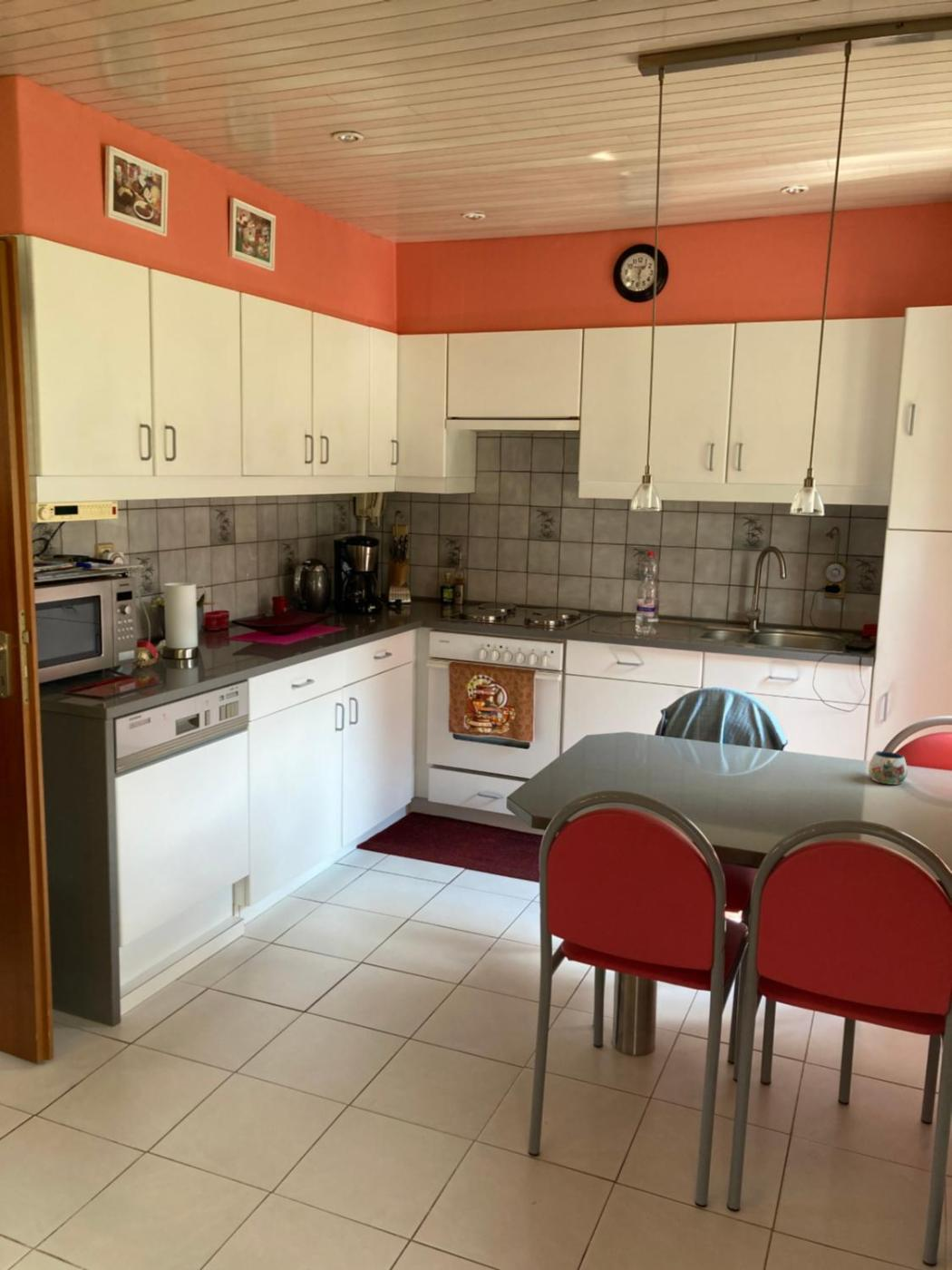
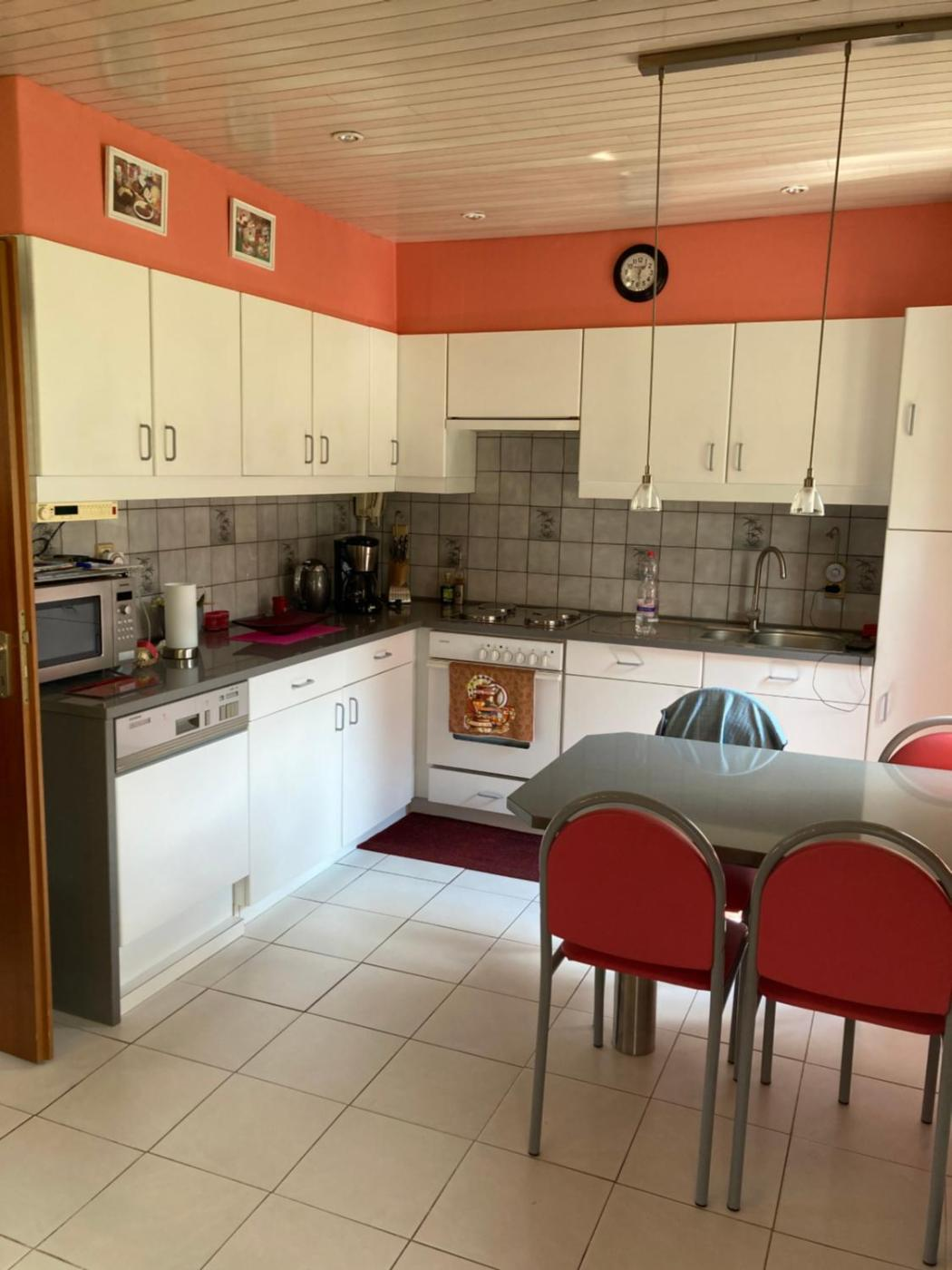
- mug (885, 766)
